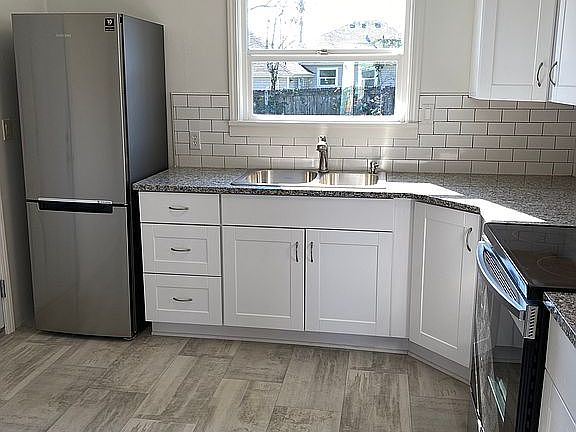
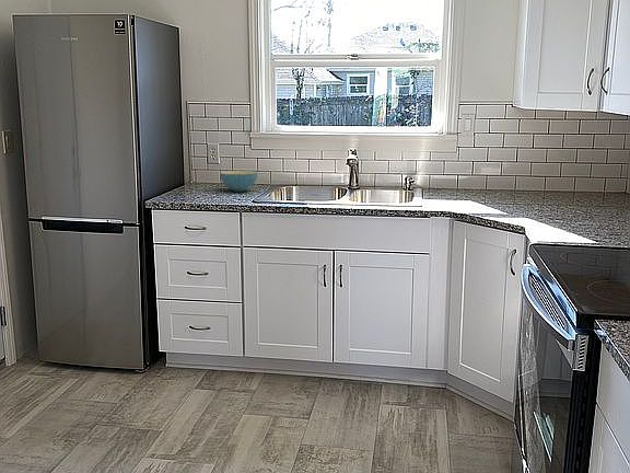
+ cereal bowl (238, 181)
